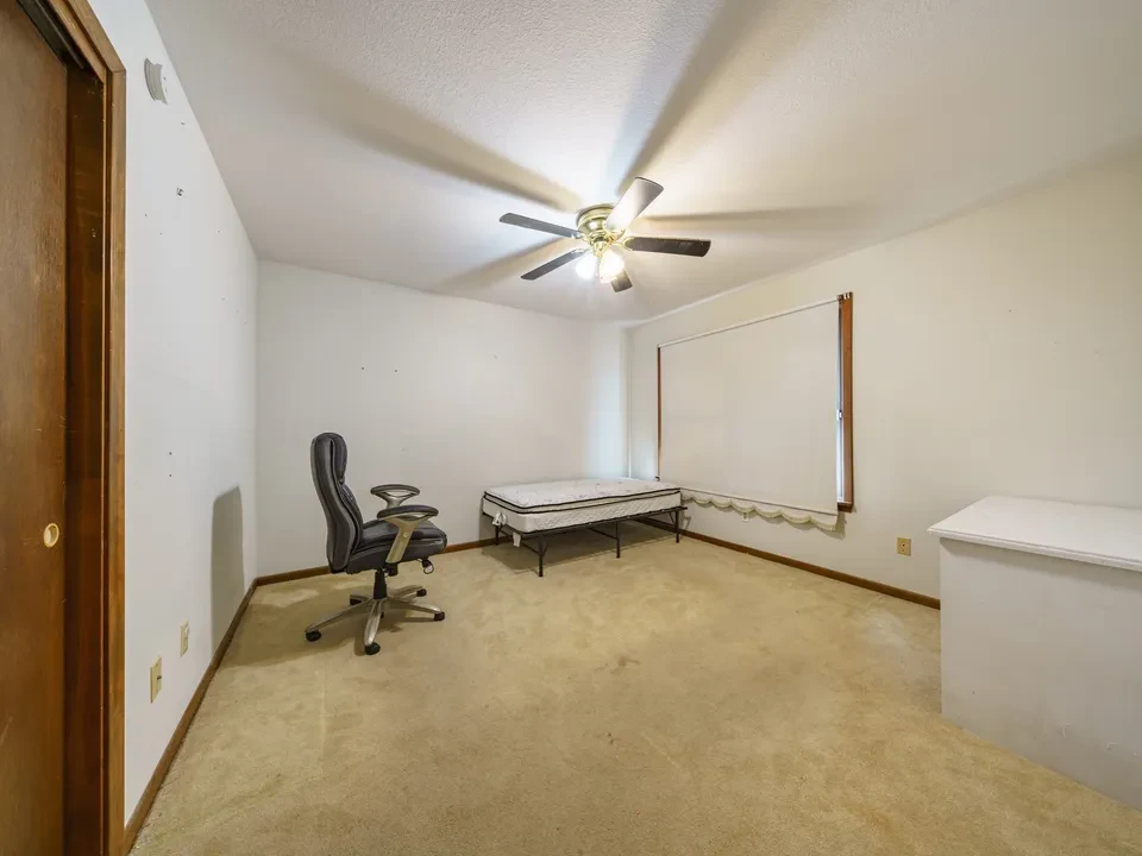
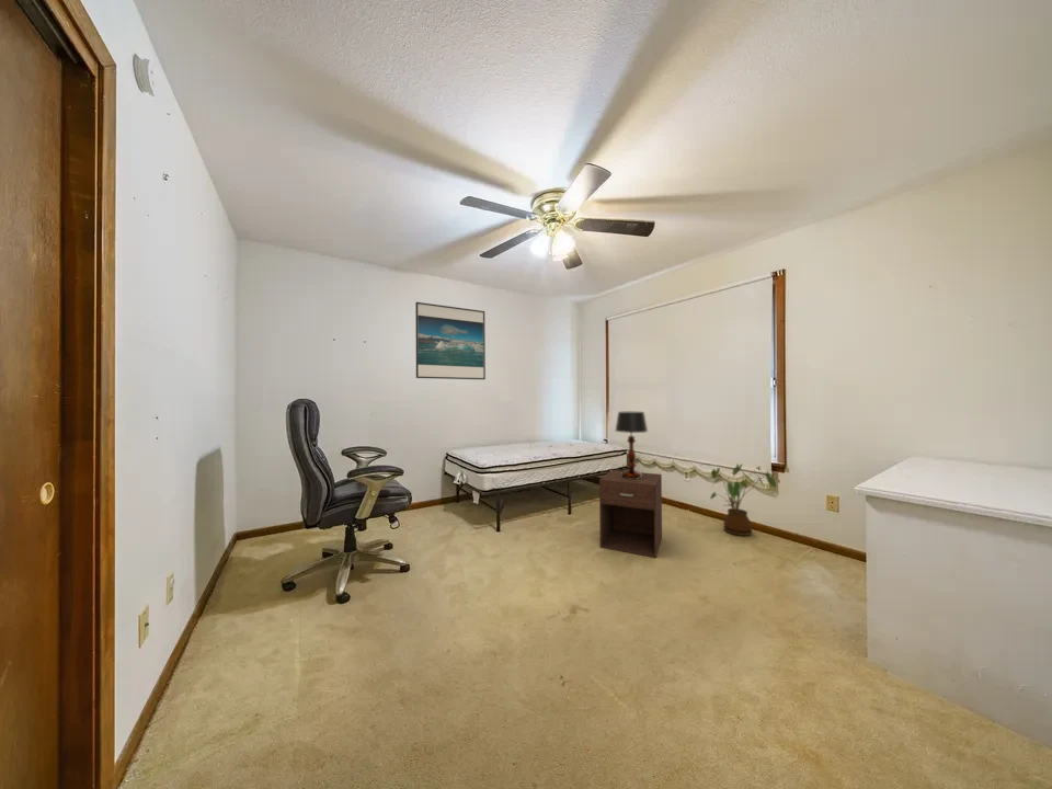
+ table lamp (631, 444)
+ nightstand (631, 510)
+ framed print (451, 342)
+ house plant (739, 500)
